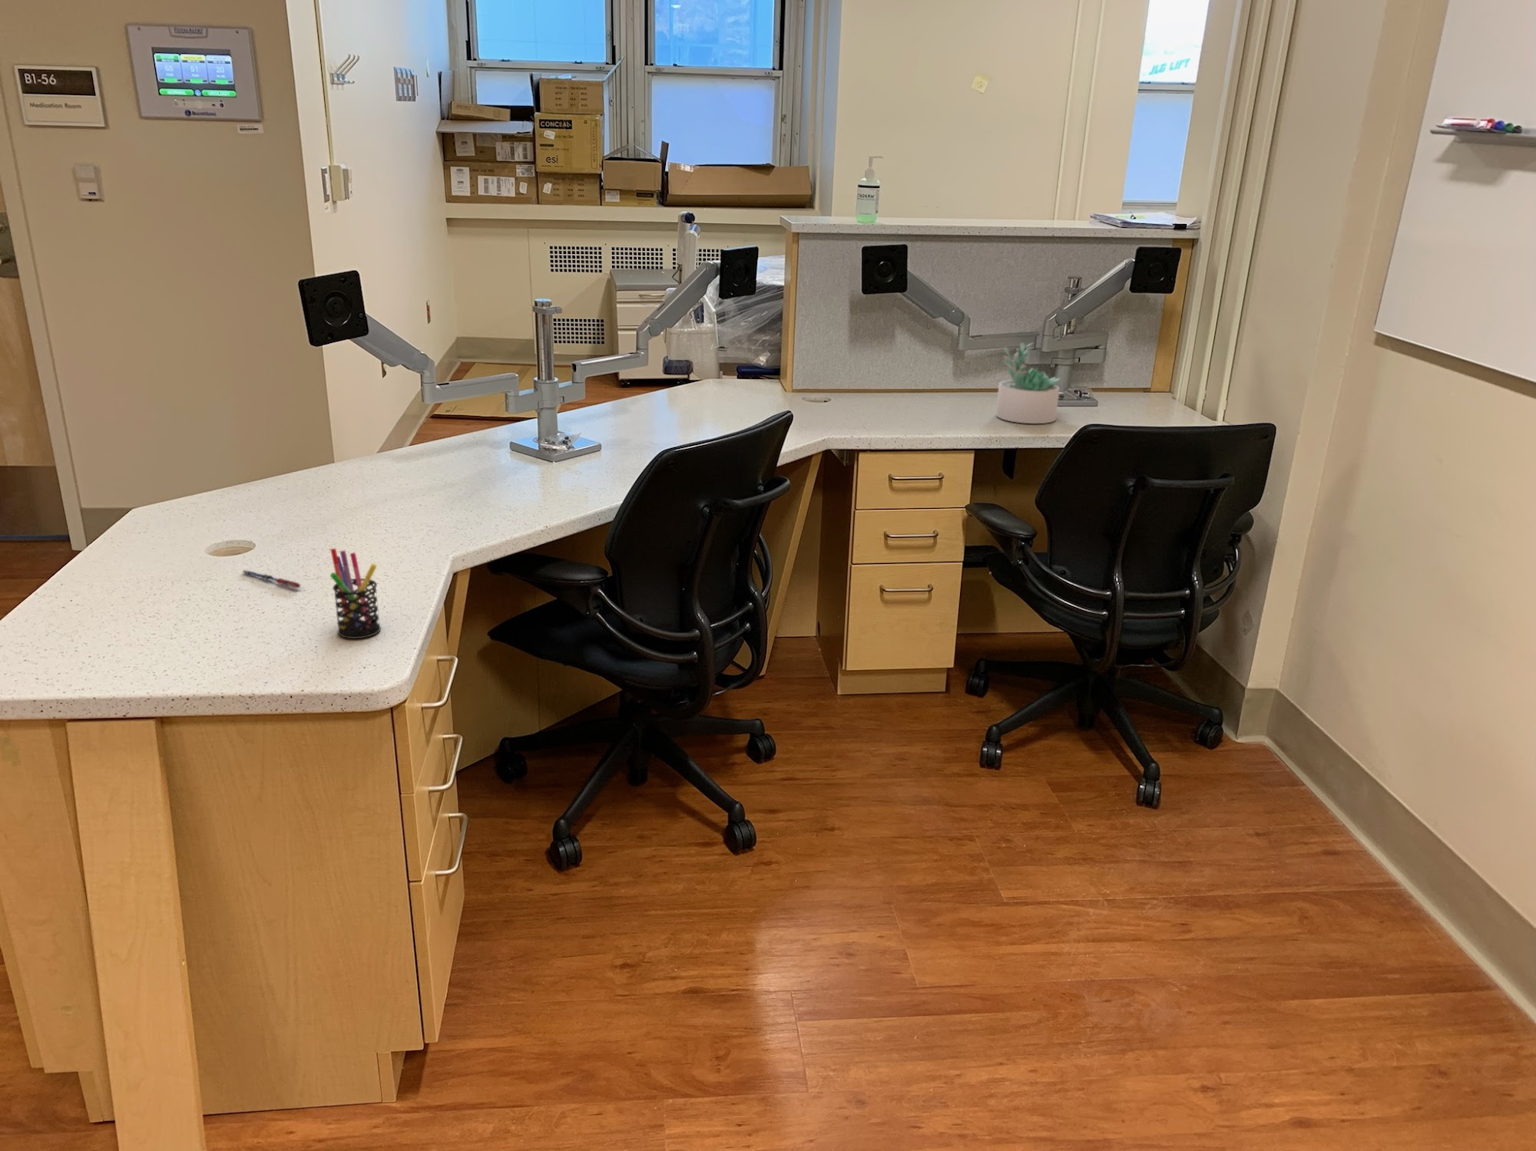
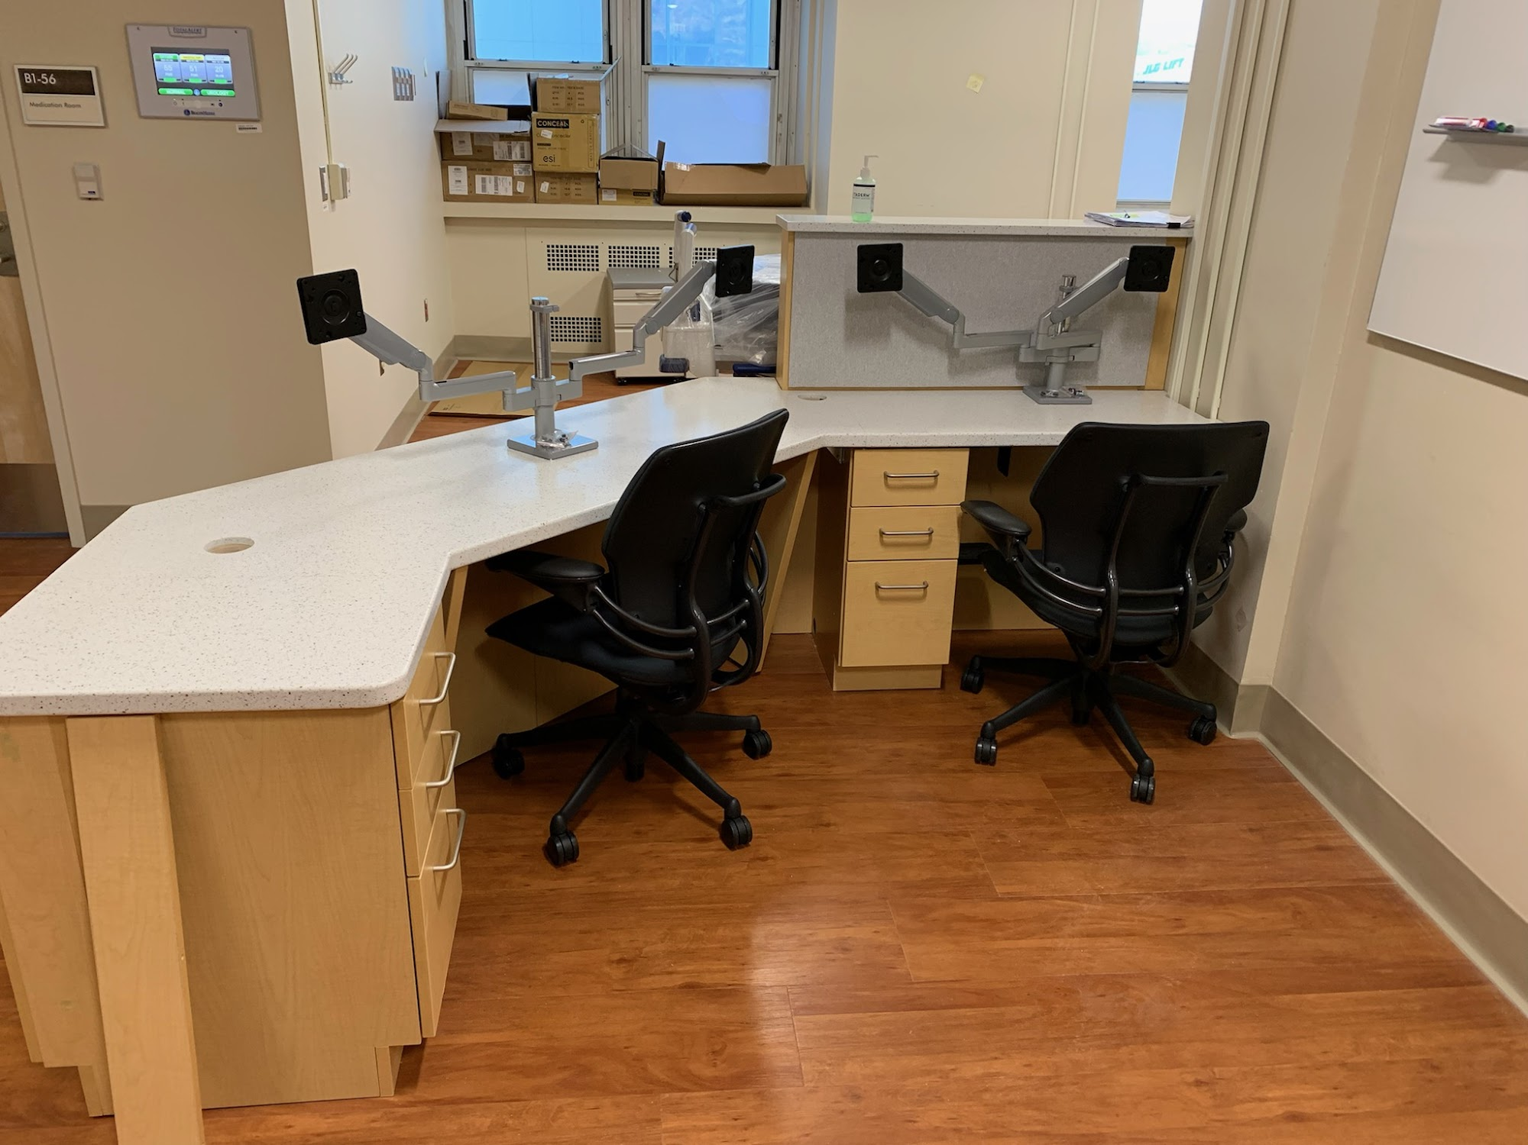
- pen (271, 577)
- pen holder (351, 592)
- succulent plant (1030, 380)
